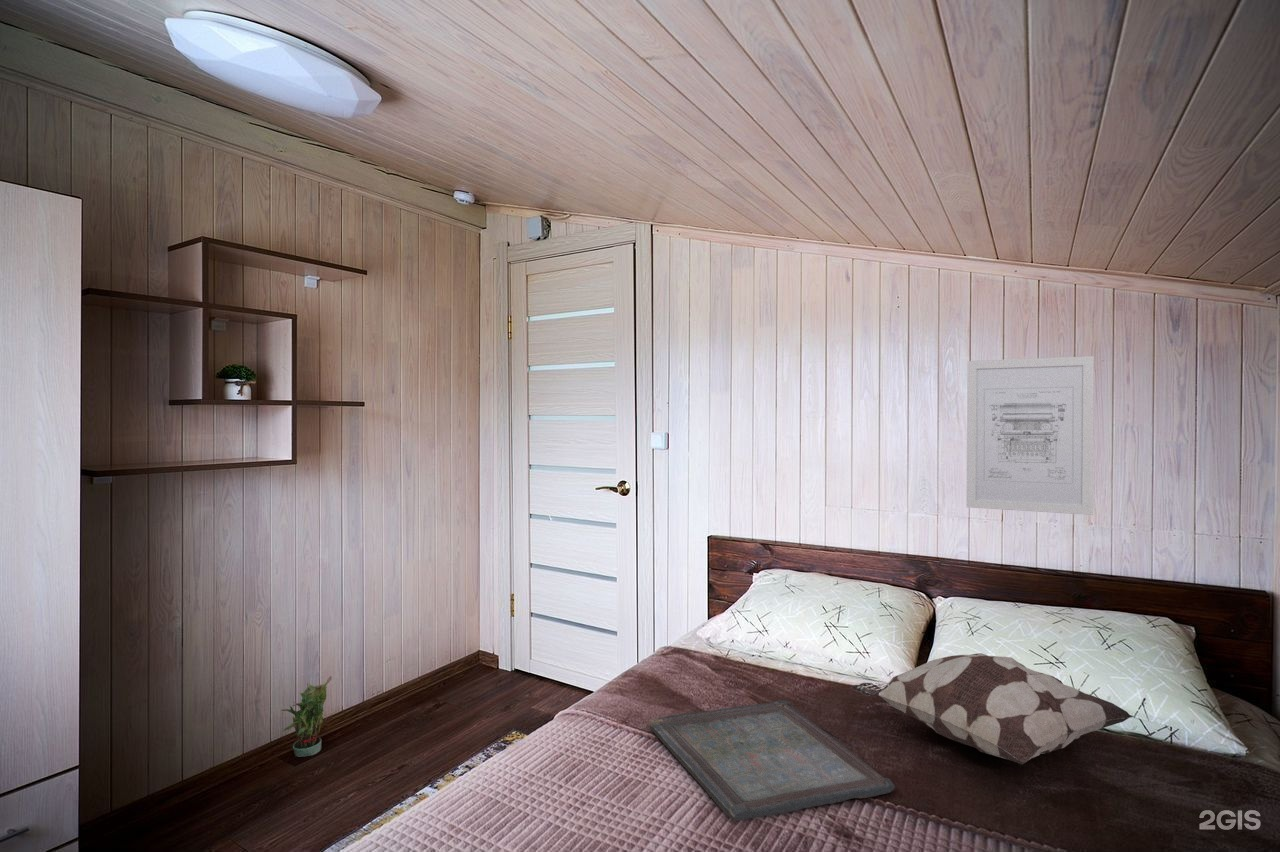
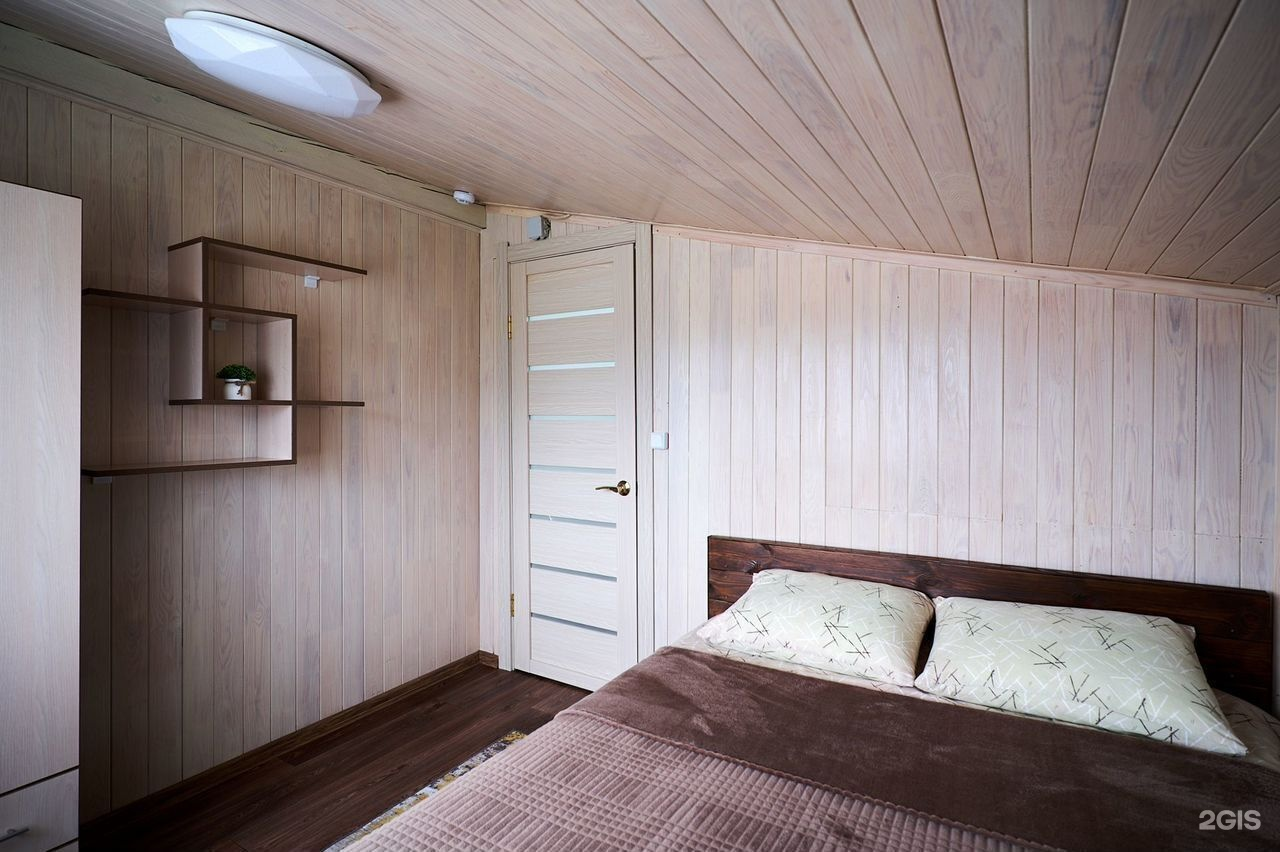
- decorative pillow (983, 701)
- wall art (1027, 434)
- serving tray (760, 751)
- potted plant (308, 716)
